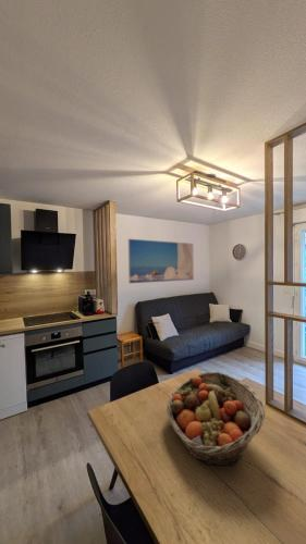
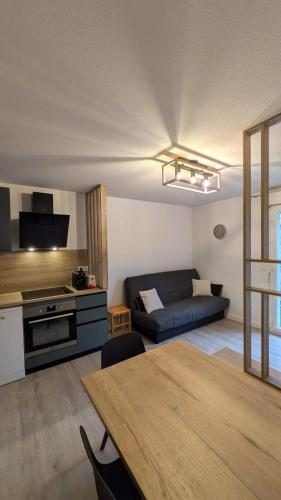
- fruit basket (211, 411)
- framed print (163, 261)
